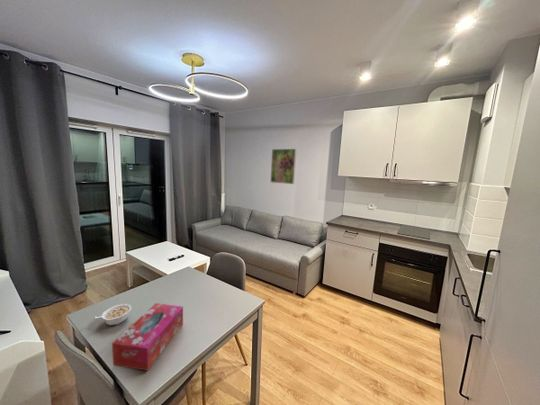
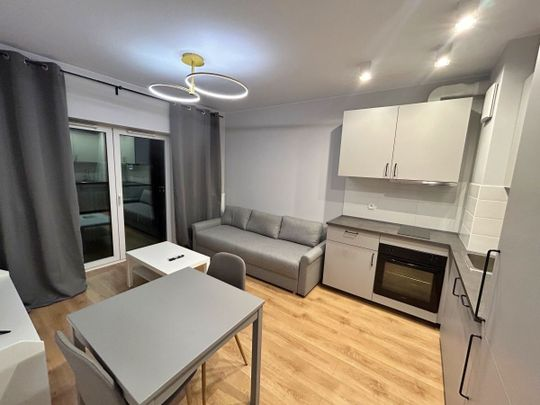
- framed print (282, 166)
- legume (116, 315)
- tissue box (152, 332)
